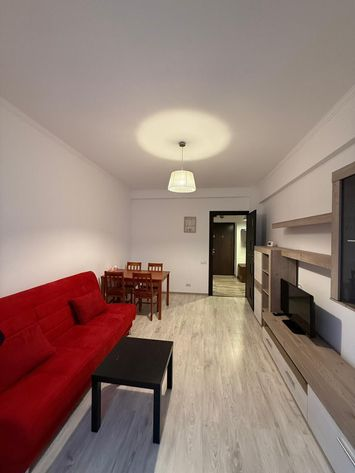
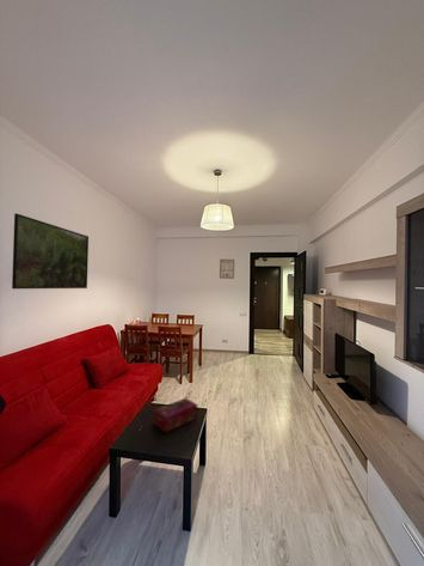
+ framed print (57, 257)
+ tissue box (176, 413)
